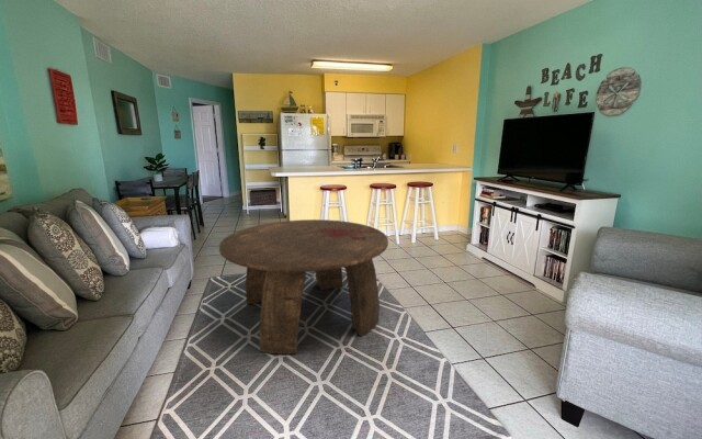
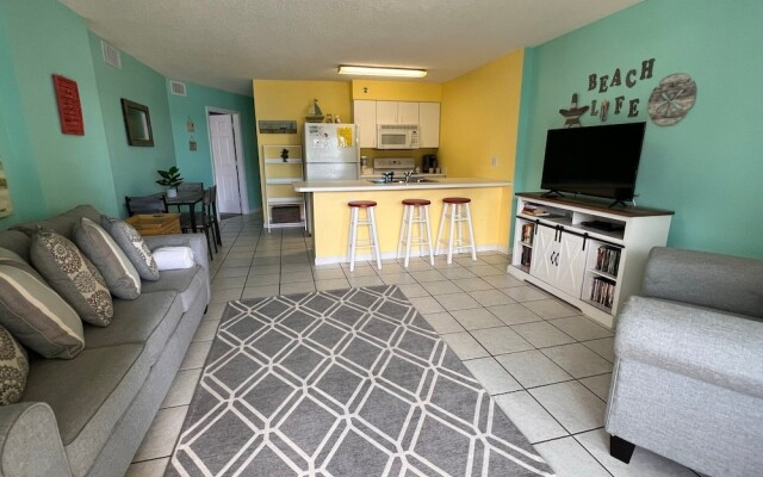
- coffee table (305, 274)
